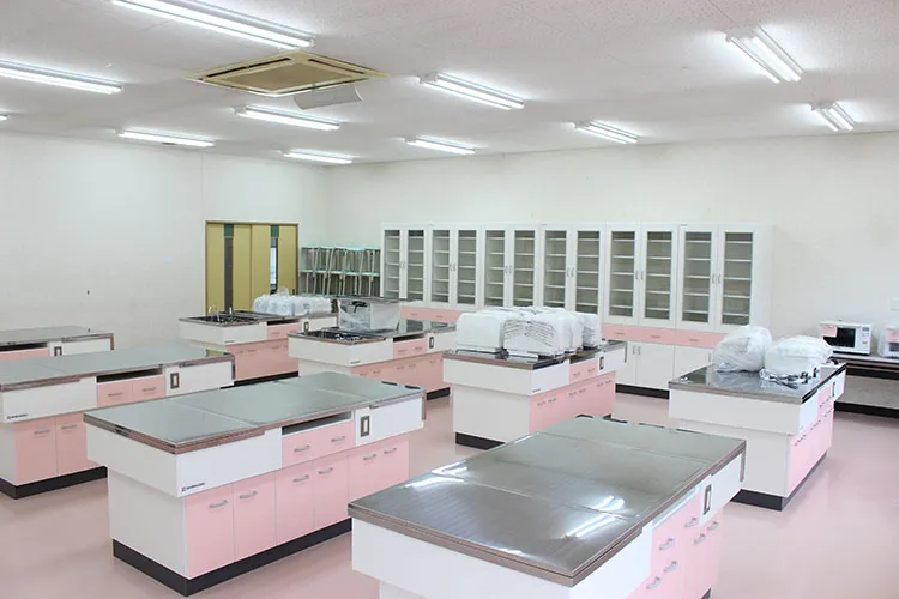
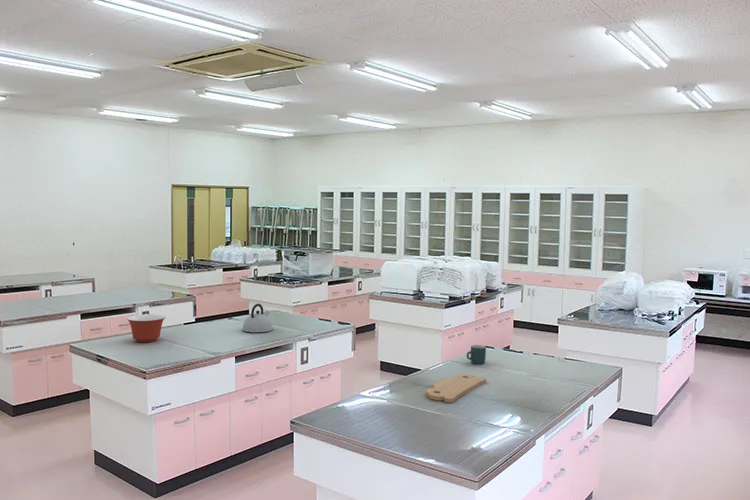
+ mug (476, 355)
+ cutting board (453, 386)
+ mixing bowl (146, 328)
+ kettle (258, 316)
